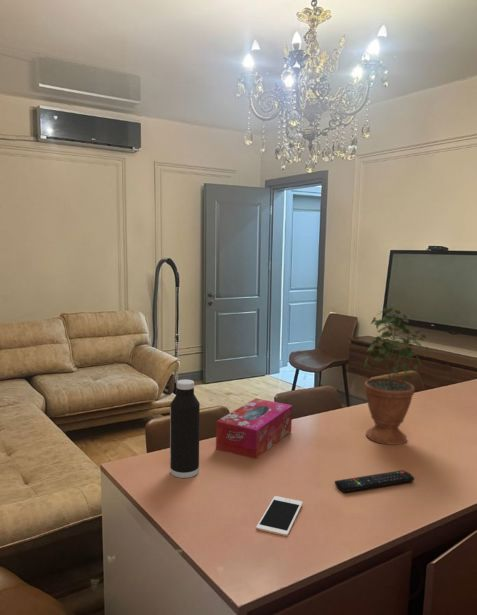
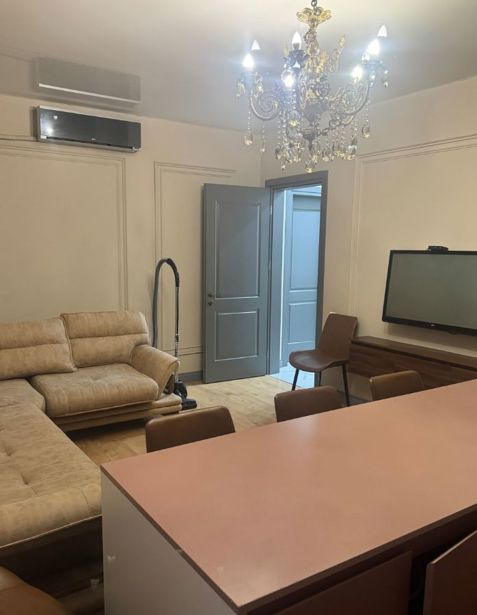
- water bottle (184, 427)
- potted plant (394, 372)
- remote control (375, 481)
- tissue box (255, 426)
- cell phone (280, 514)
